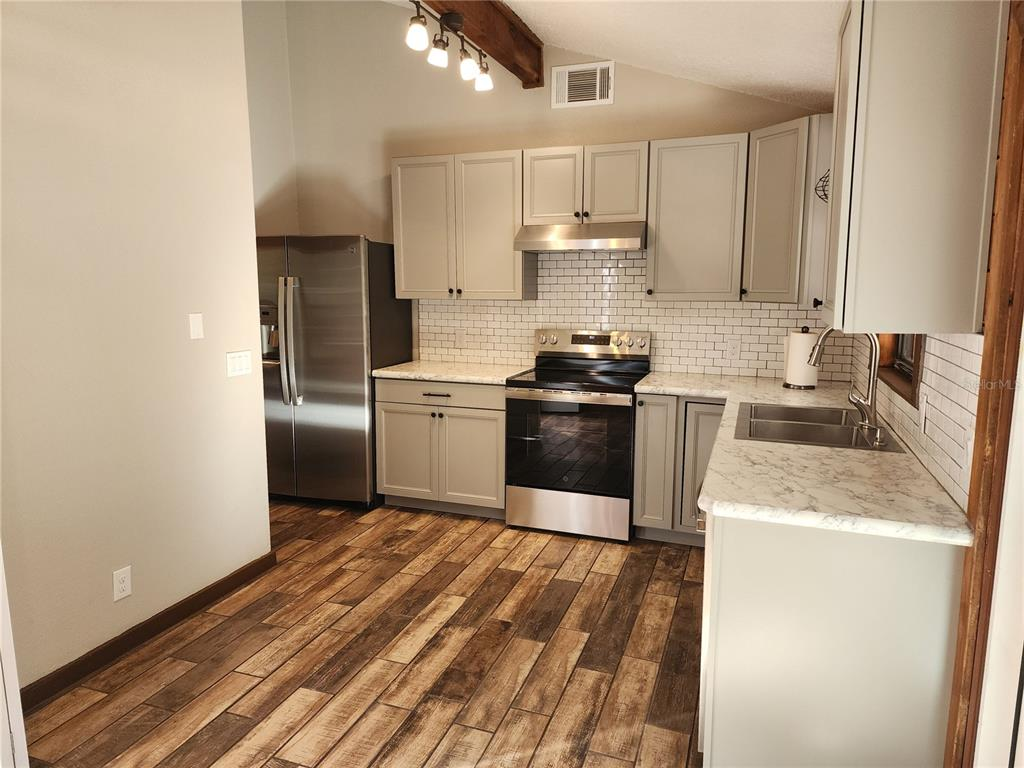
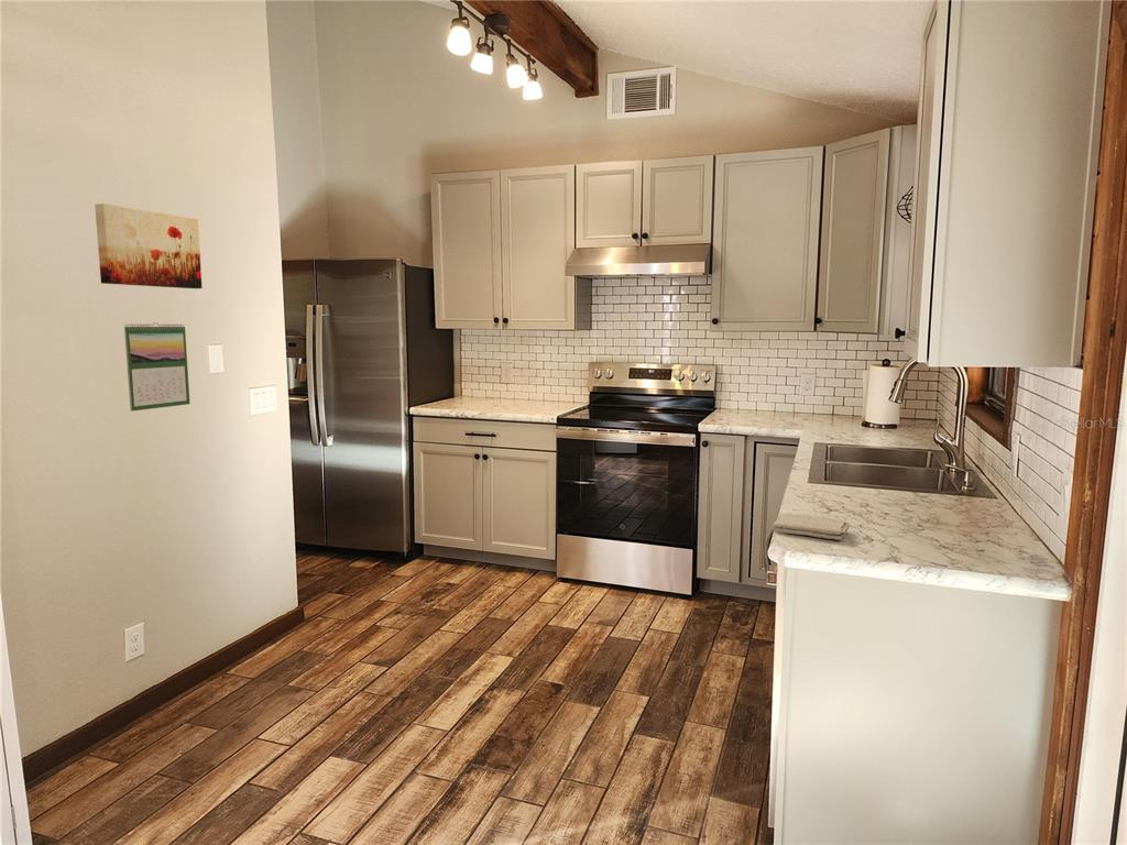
+ washcloth (810, 525)
+ wall art (152, 249)
+ calendar (158, 365)
